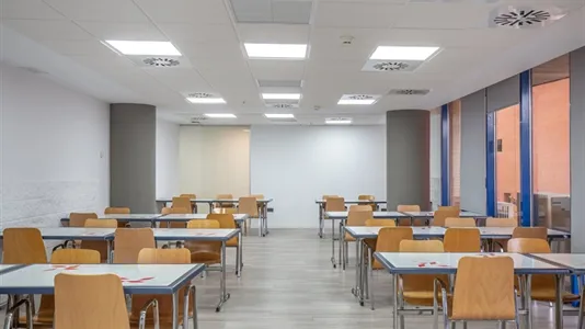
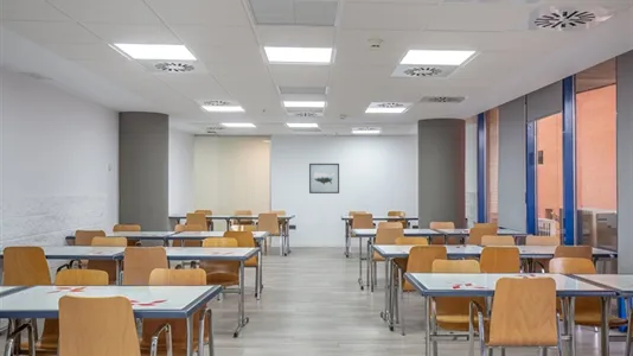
+ wall art (324, 178)
